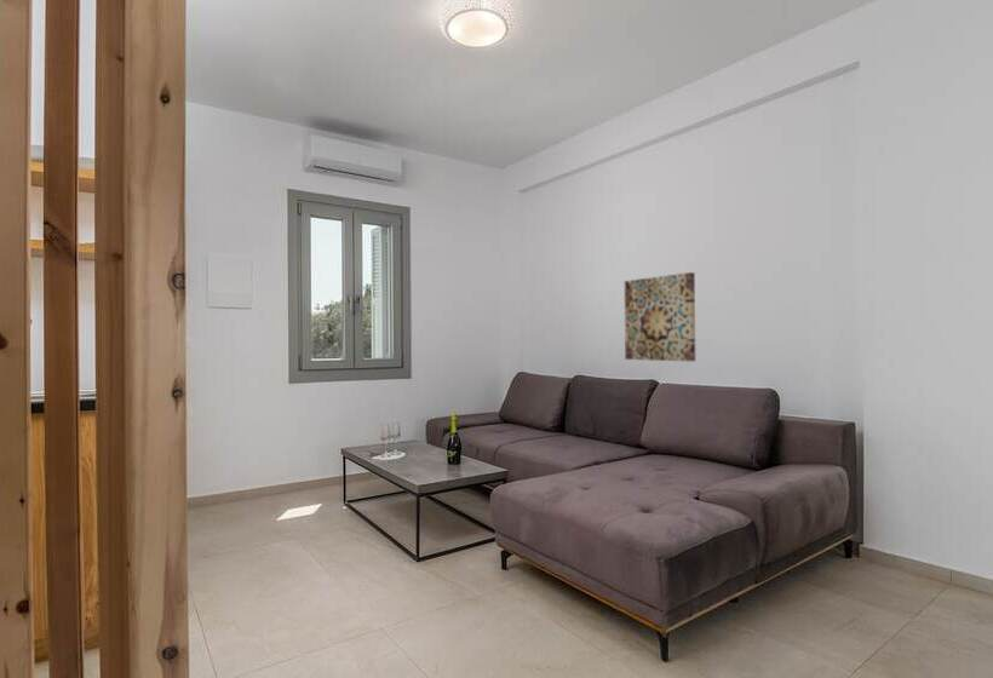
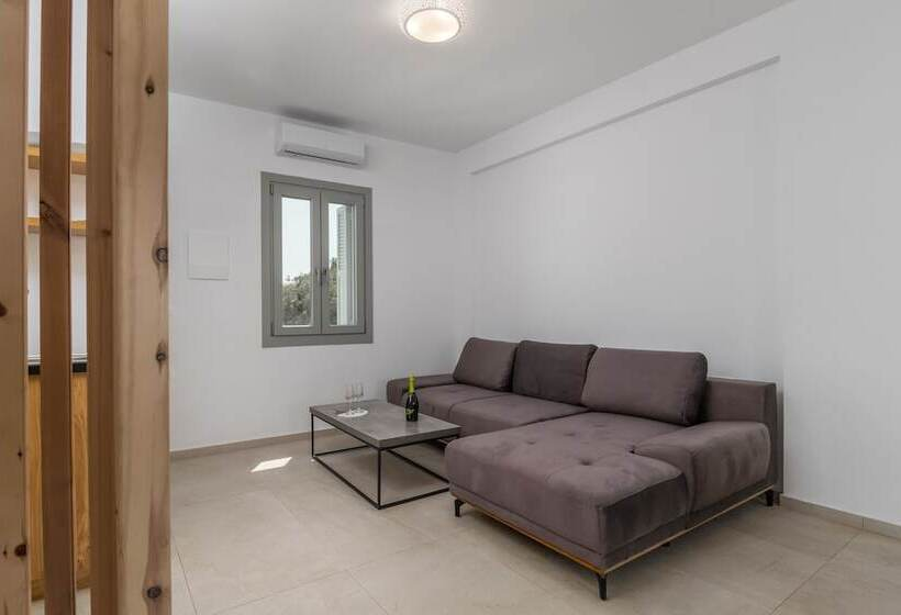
- wall art (658, 318)
